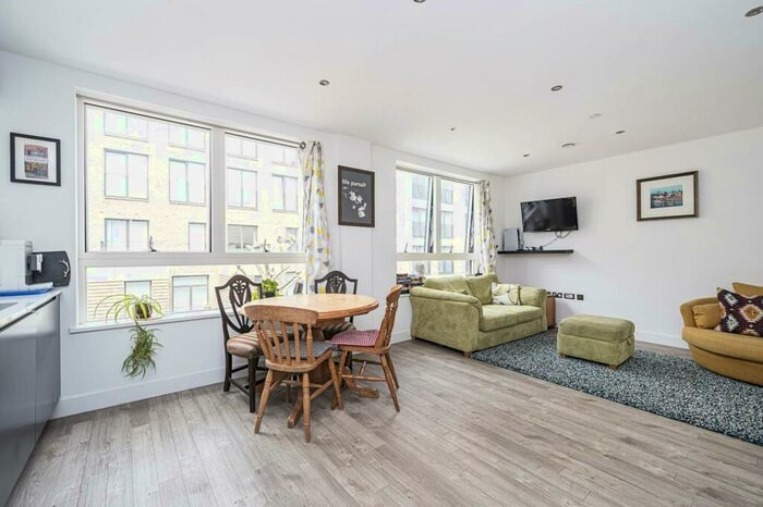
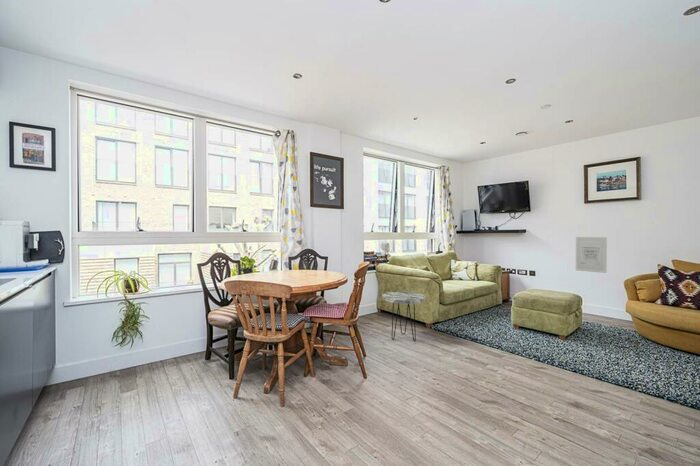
+ wall art (590, 254)
+ side table (406, 316)
